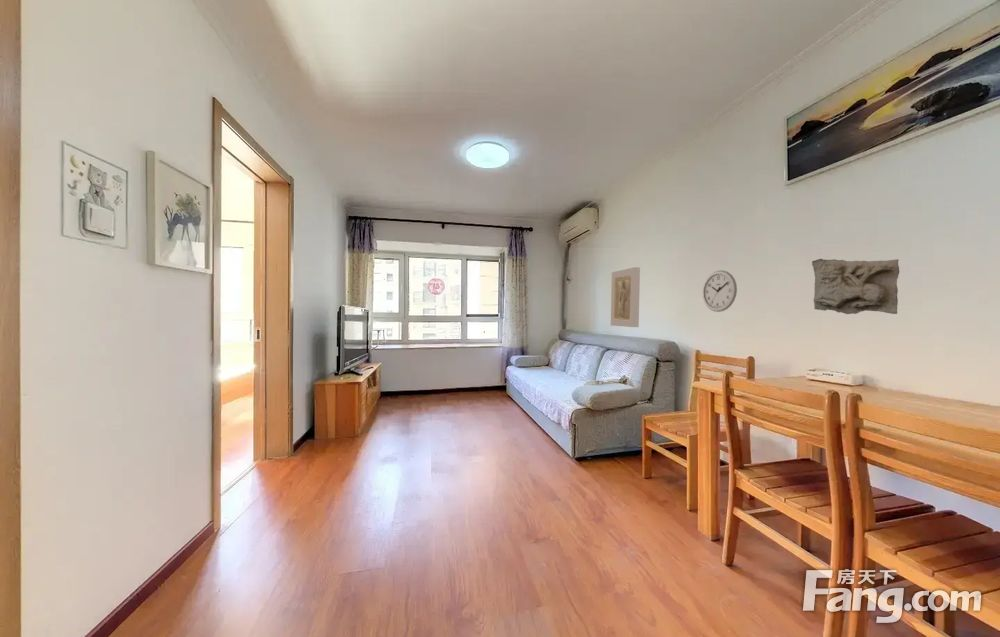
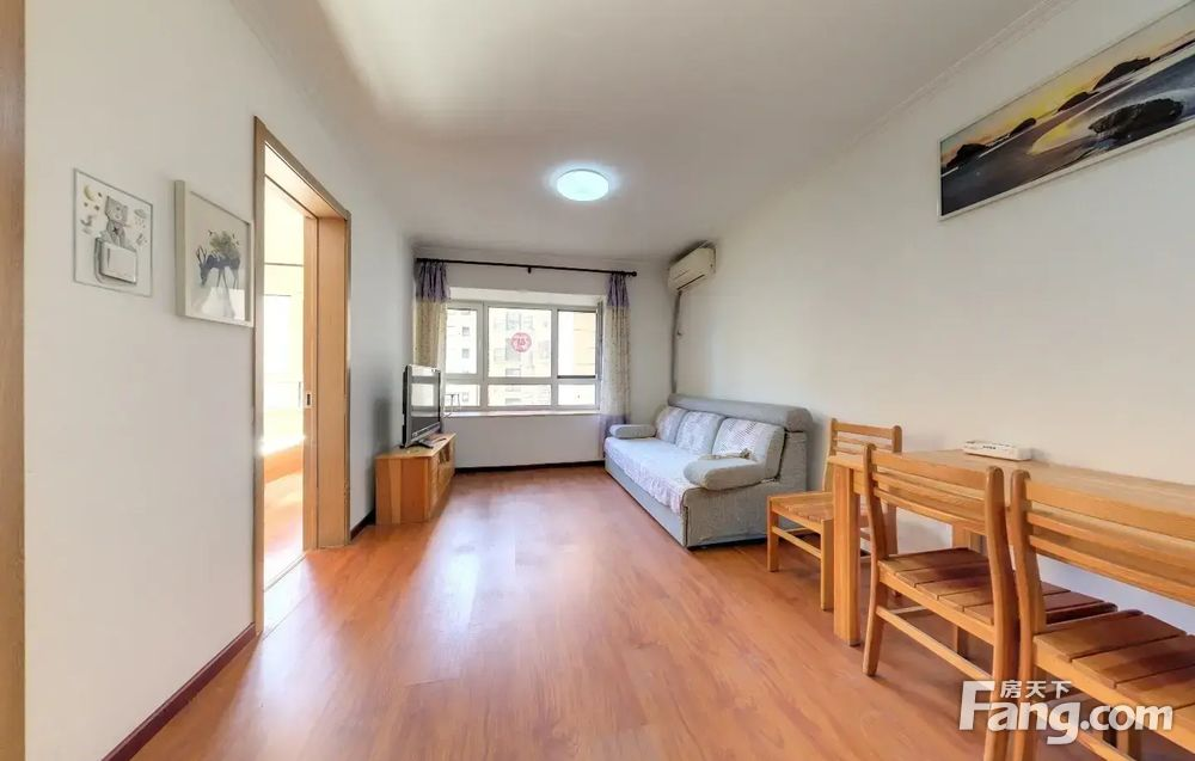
- stone relief (848, 282)
- relief plaque (623, 298)
- wall clock (717, 291)
